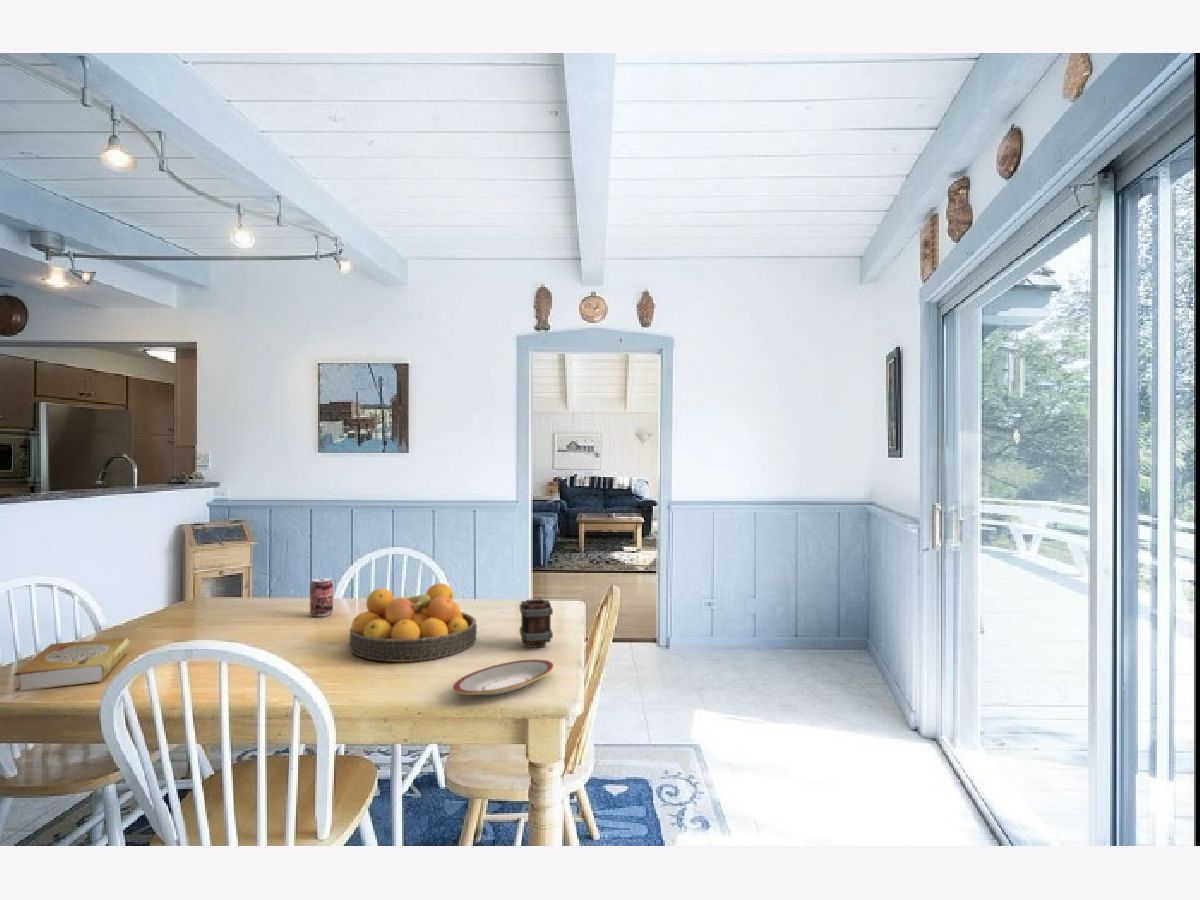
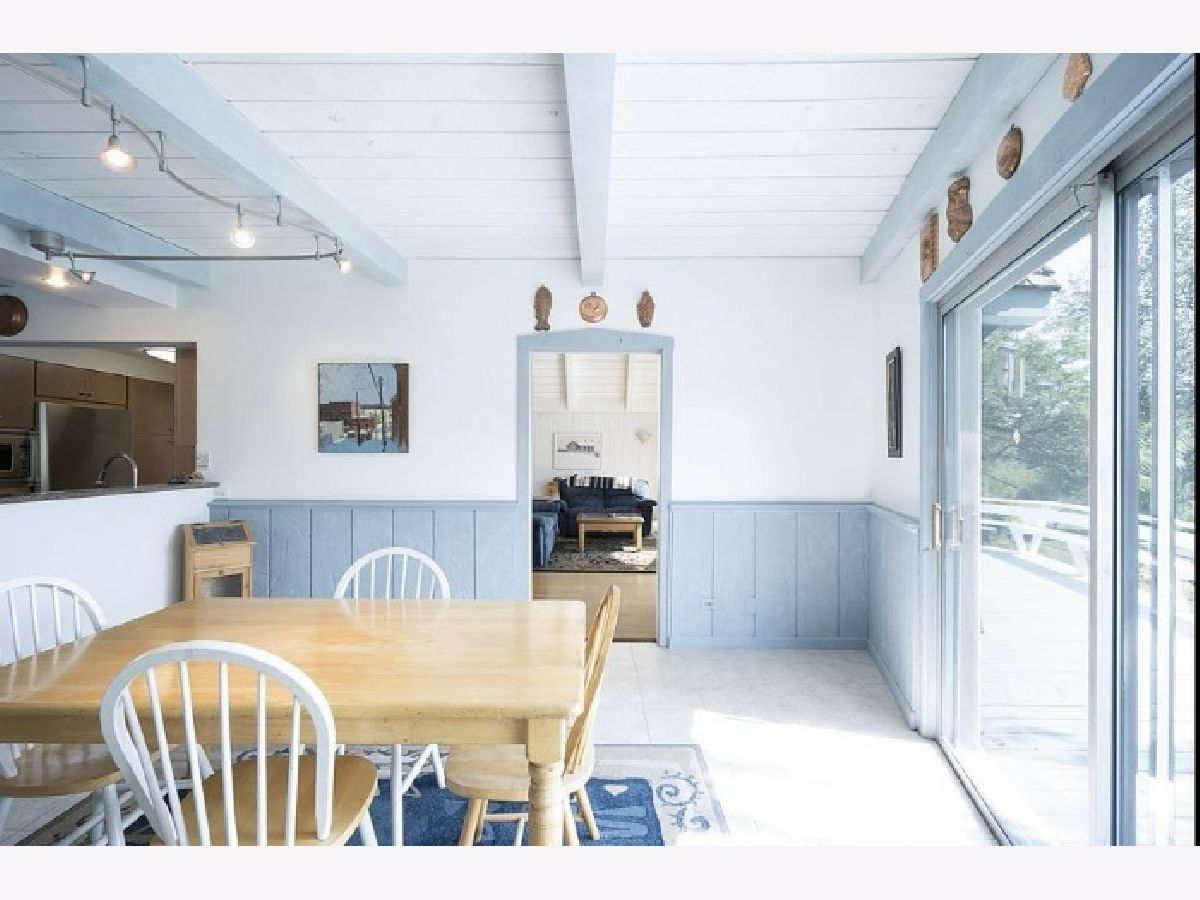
- fruit bowl (414, 615)
- plate (505, 680)
- beverage can (321, 596)
- mug (535, 622)
- book (76, 661)
